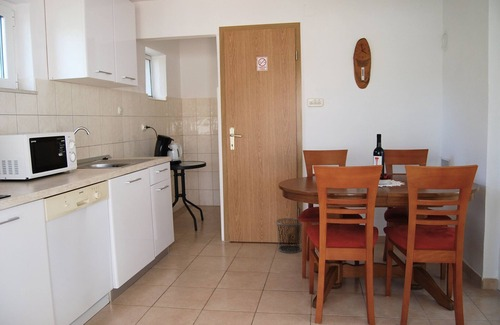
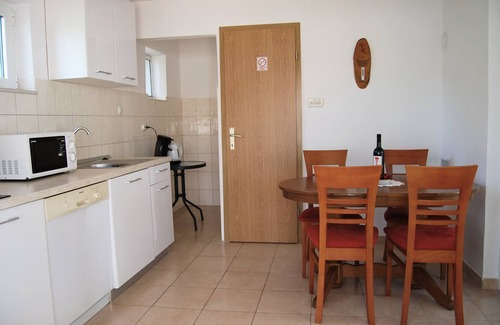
- waste bin (289, 235)
